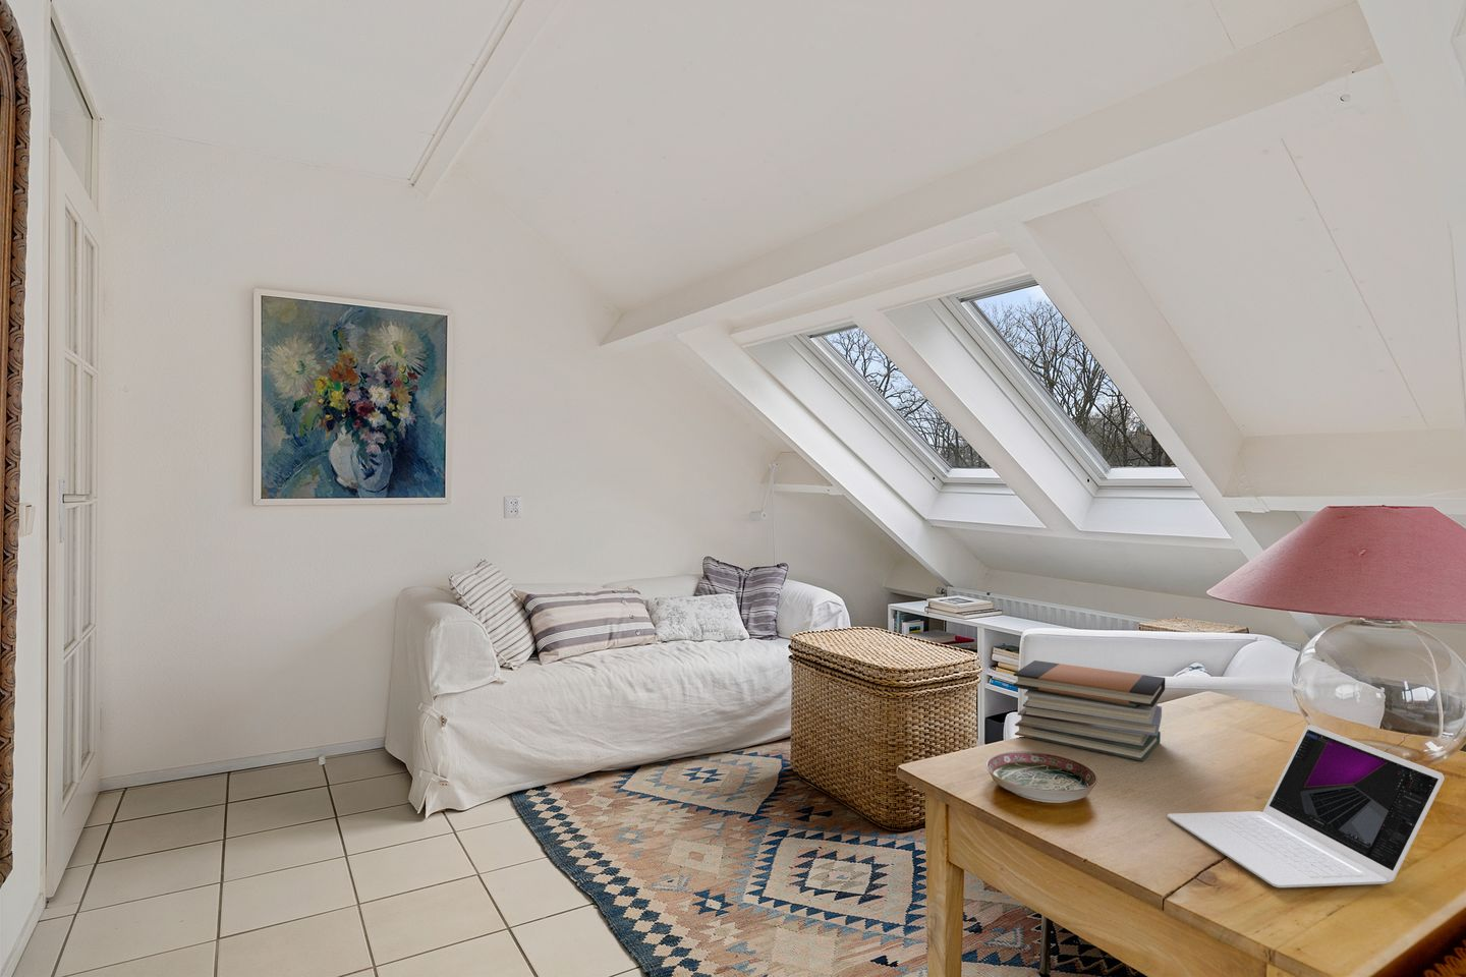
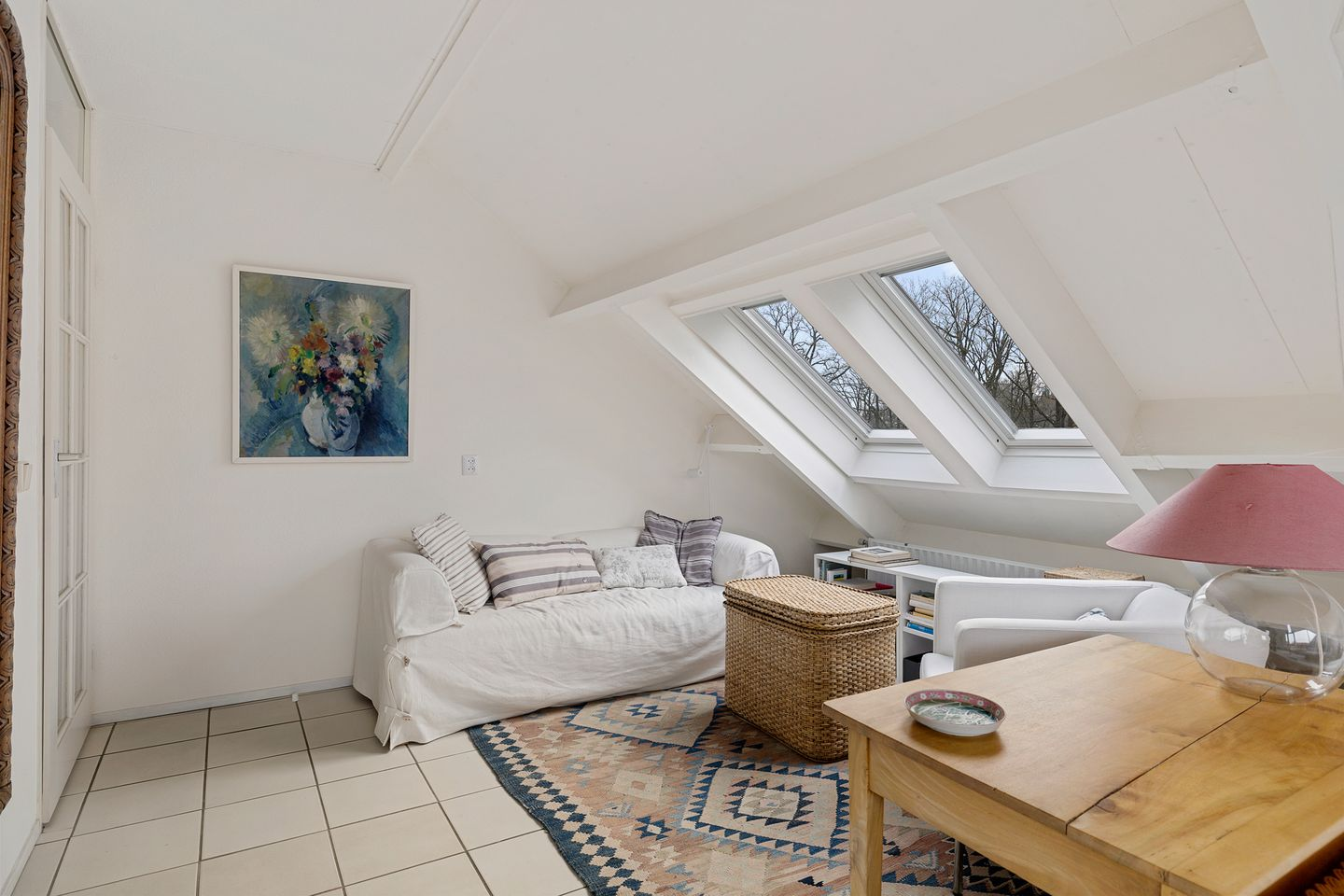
- laptop (1294, 792)
- book stack (1090, 708)
